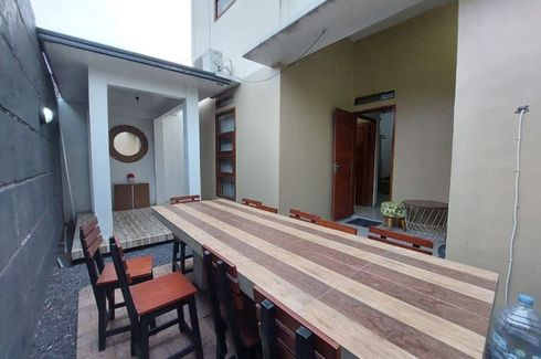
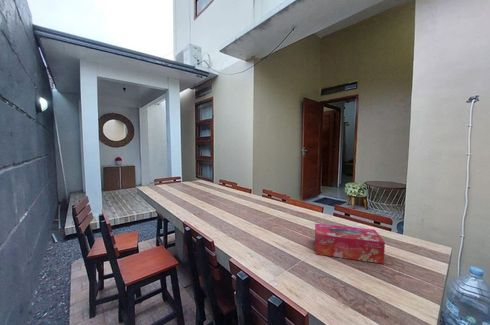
+ tissue box (345, 241)
